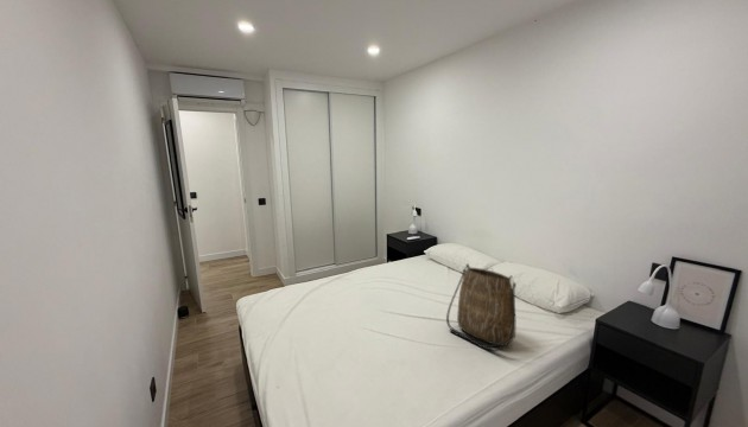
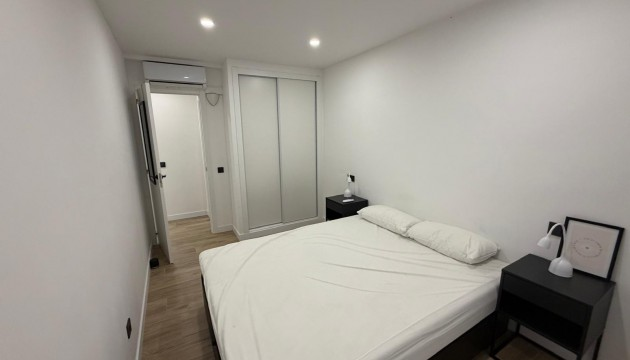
- tote bag (484, 304)
